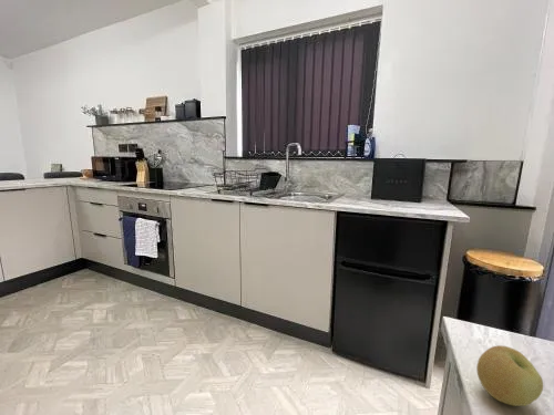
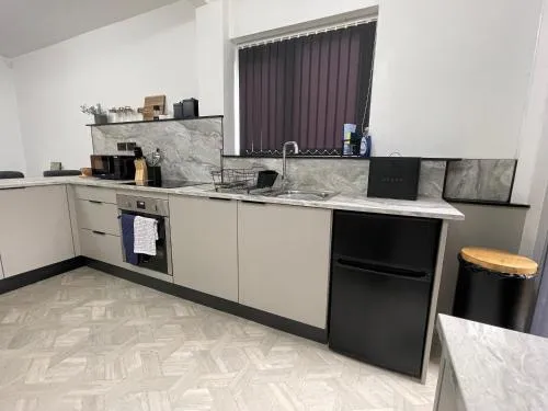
- apple (507, 375)
